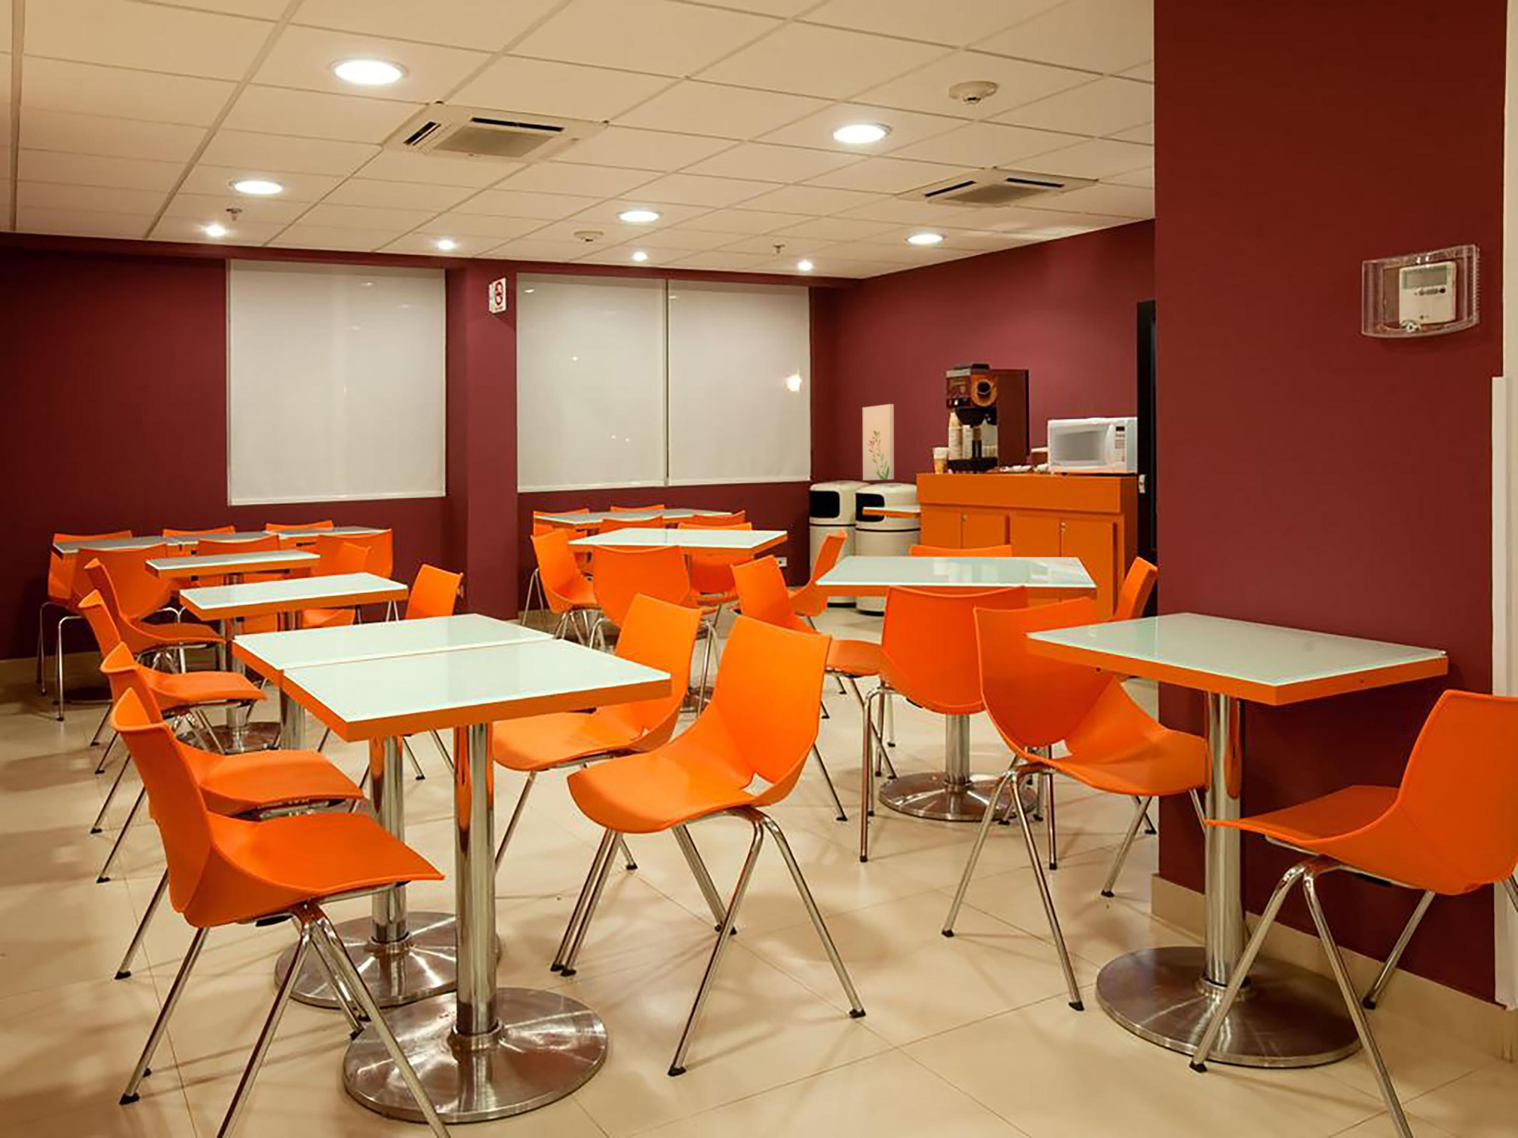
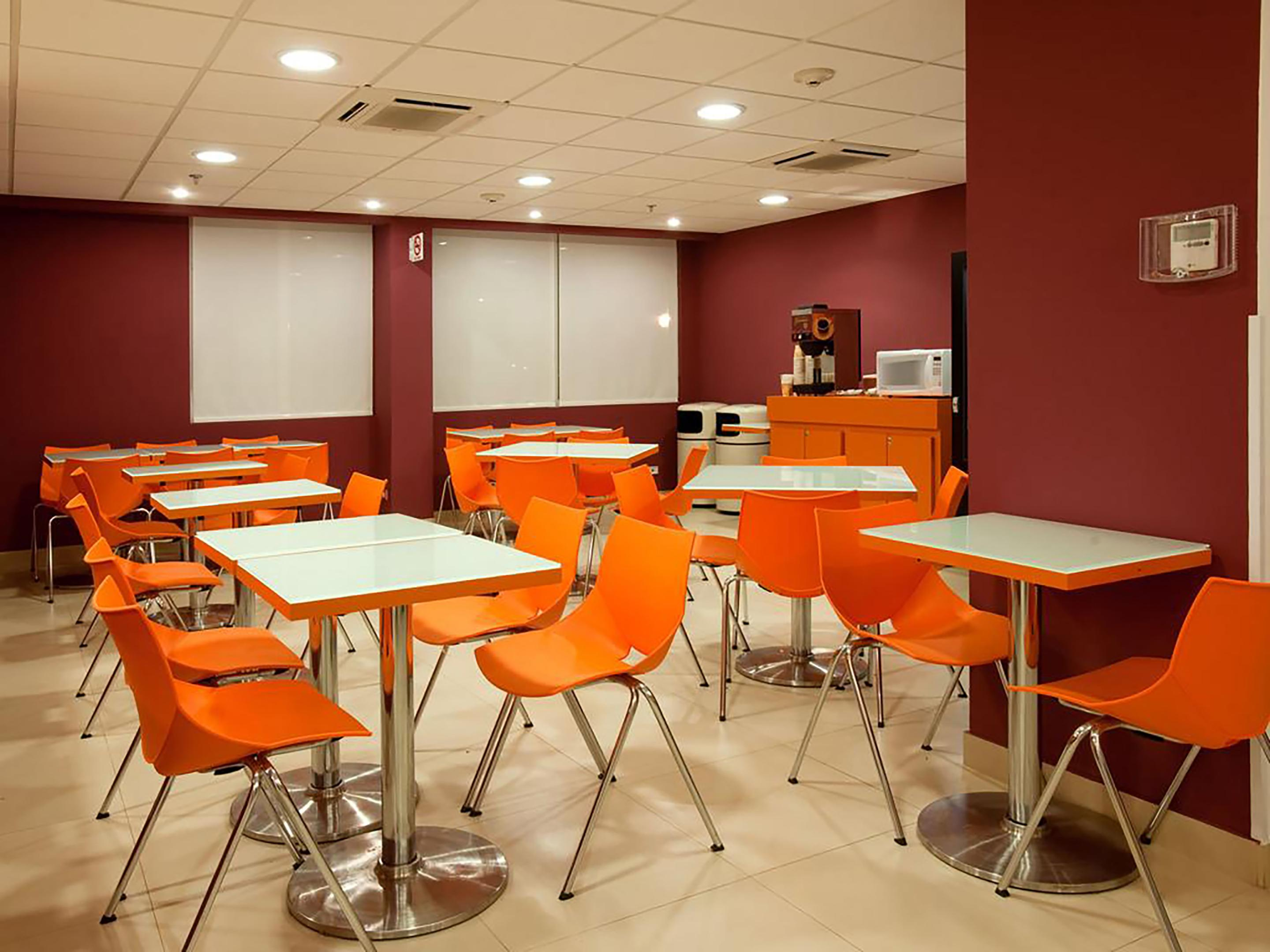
- wall art (877, 442)
